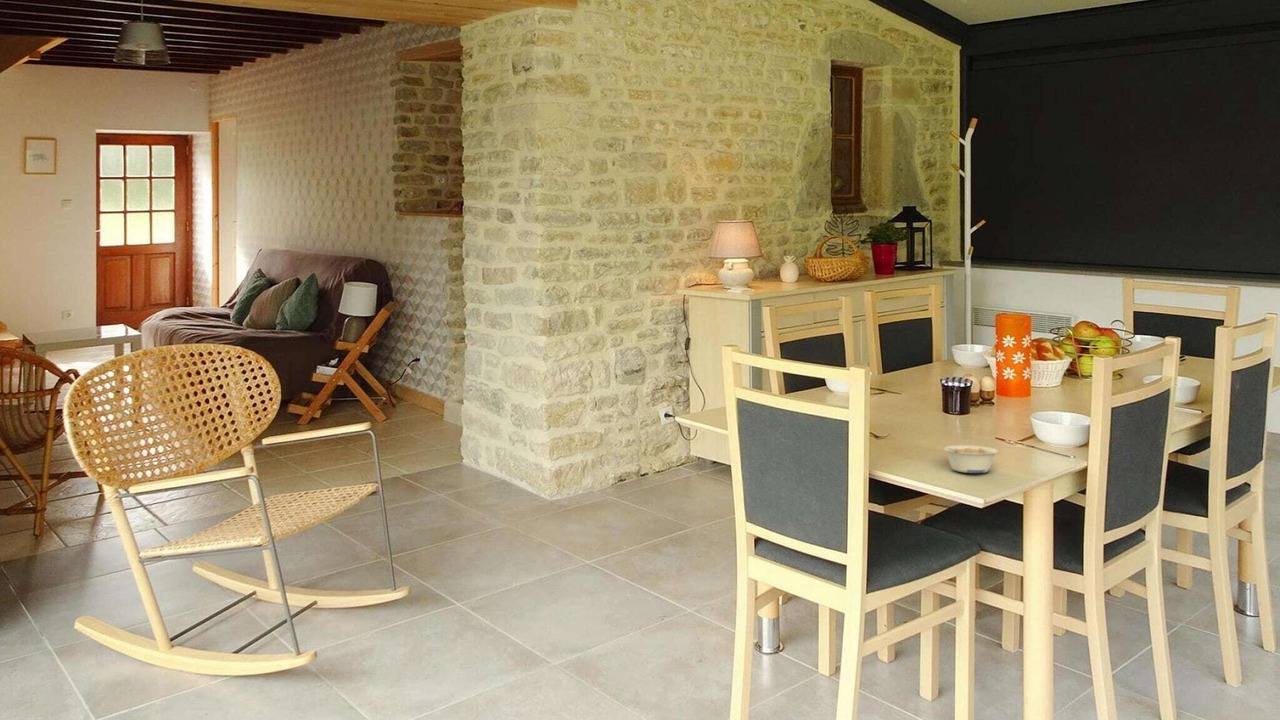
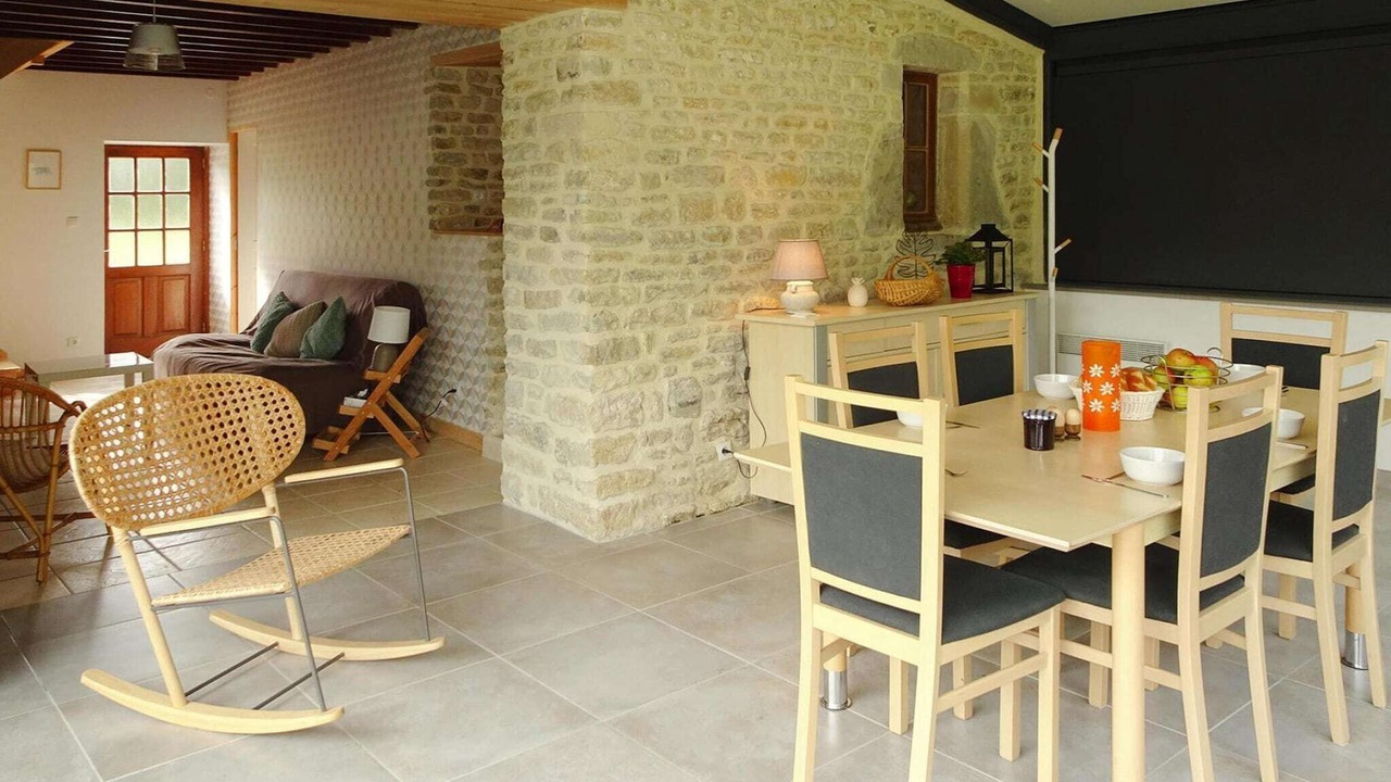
- legume (970, 457)
